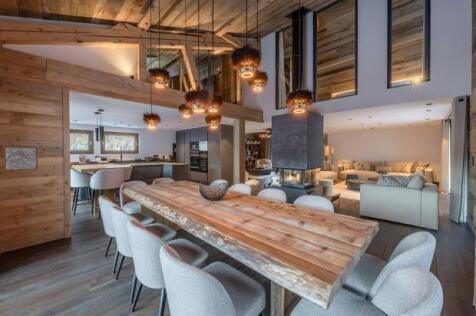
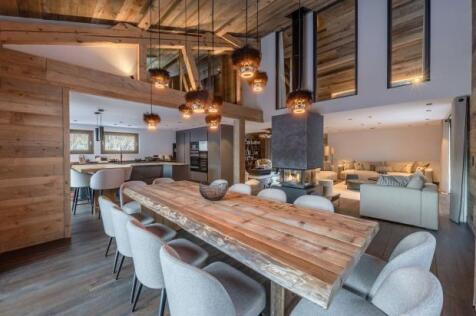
- wall art (21, 158)
